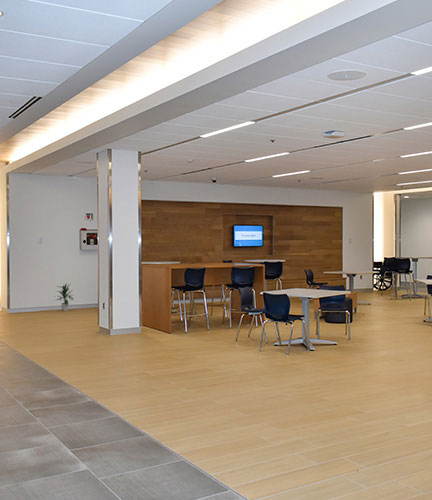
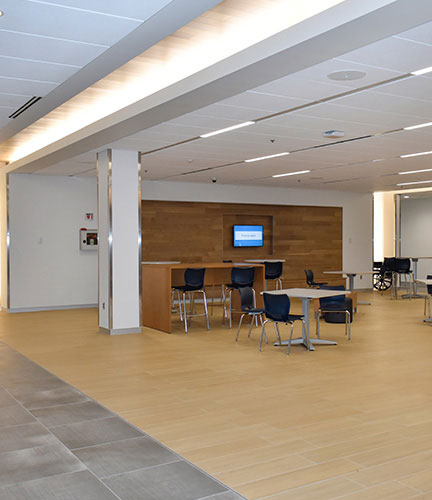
- indoor plant (64, 296)
